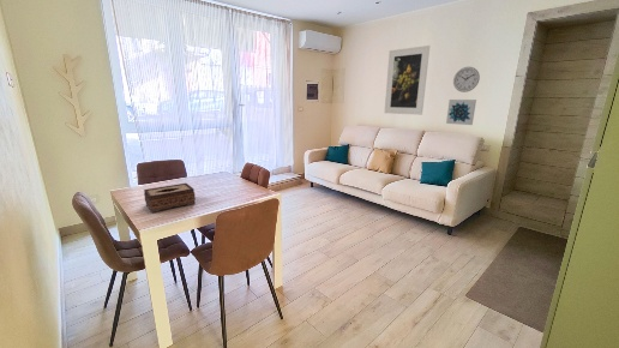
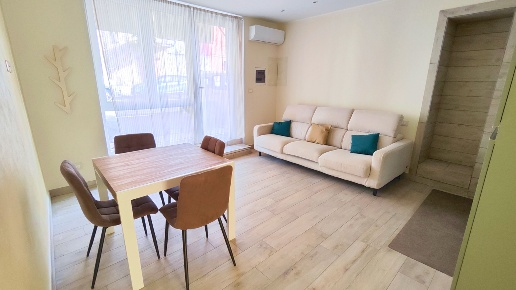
- tissue box (169, 197)
- wall art (461, 112)
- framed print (404, 82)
- wall clock (465, 79)
